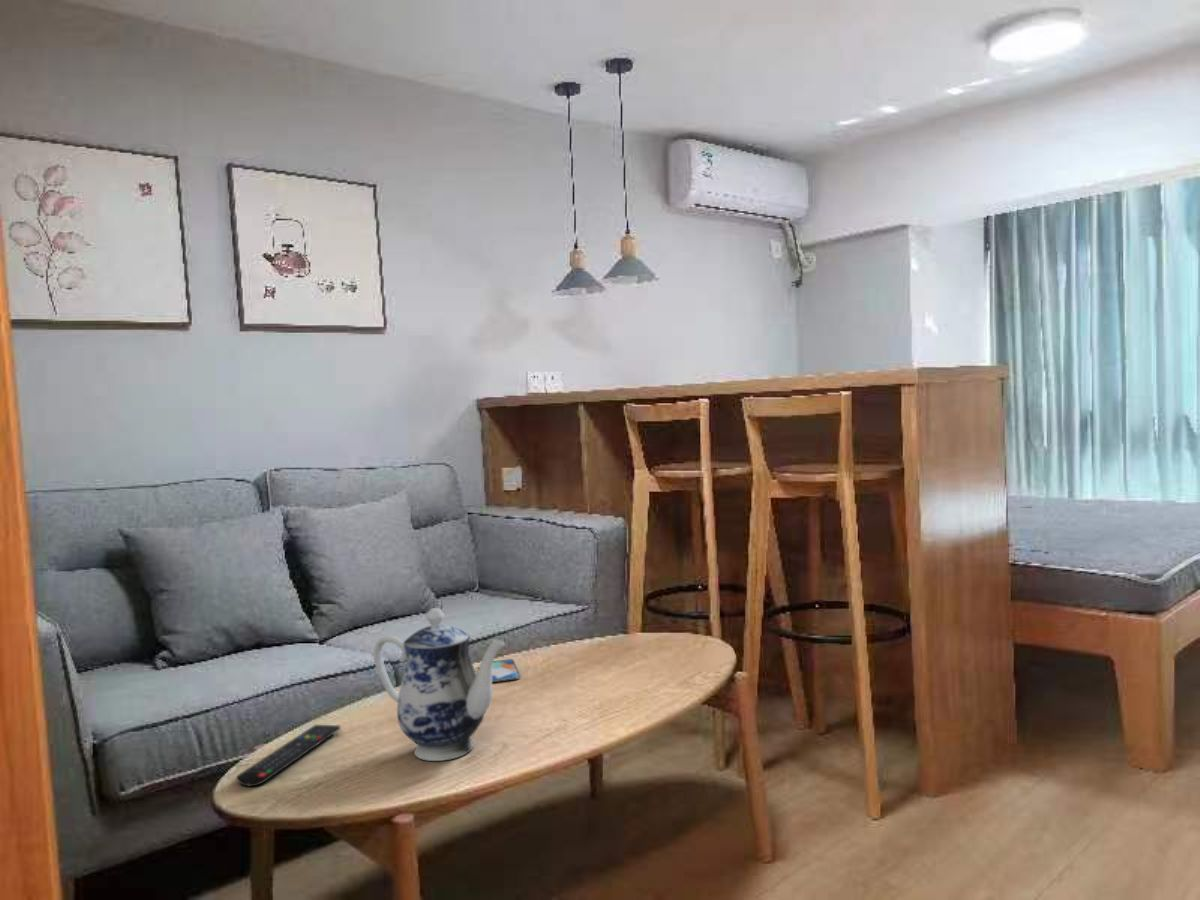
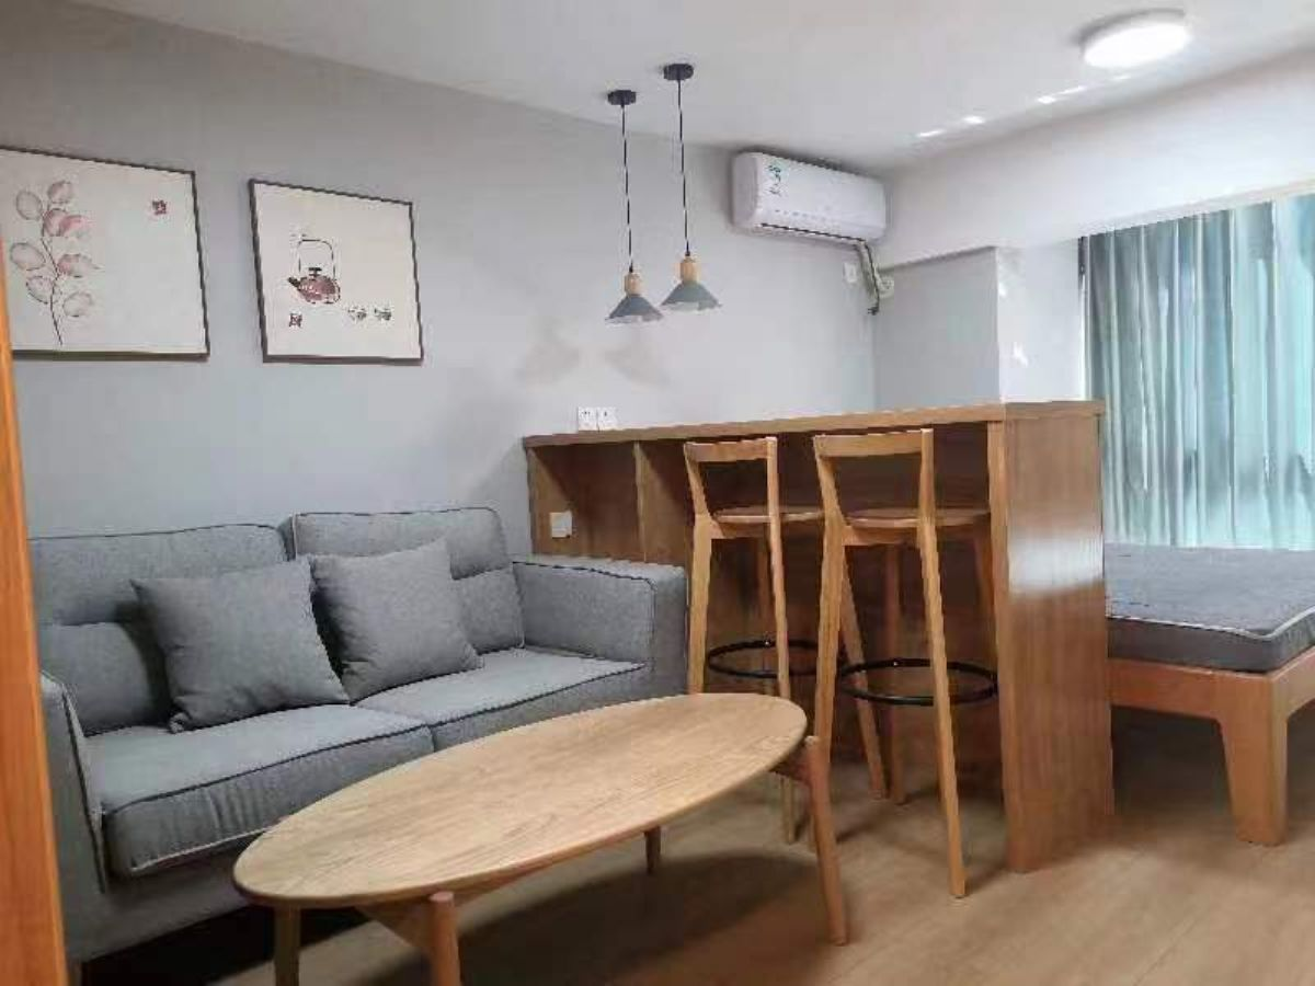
- teapot (439, 679)
- remote control (291, 753)
- smartphone (500, 670)
